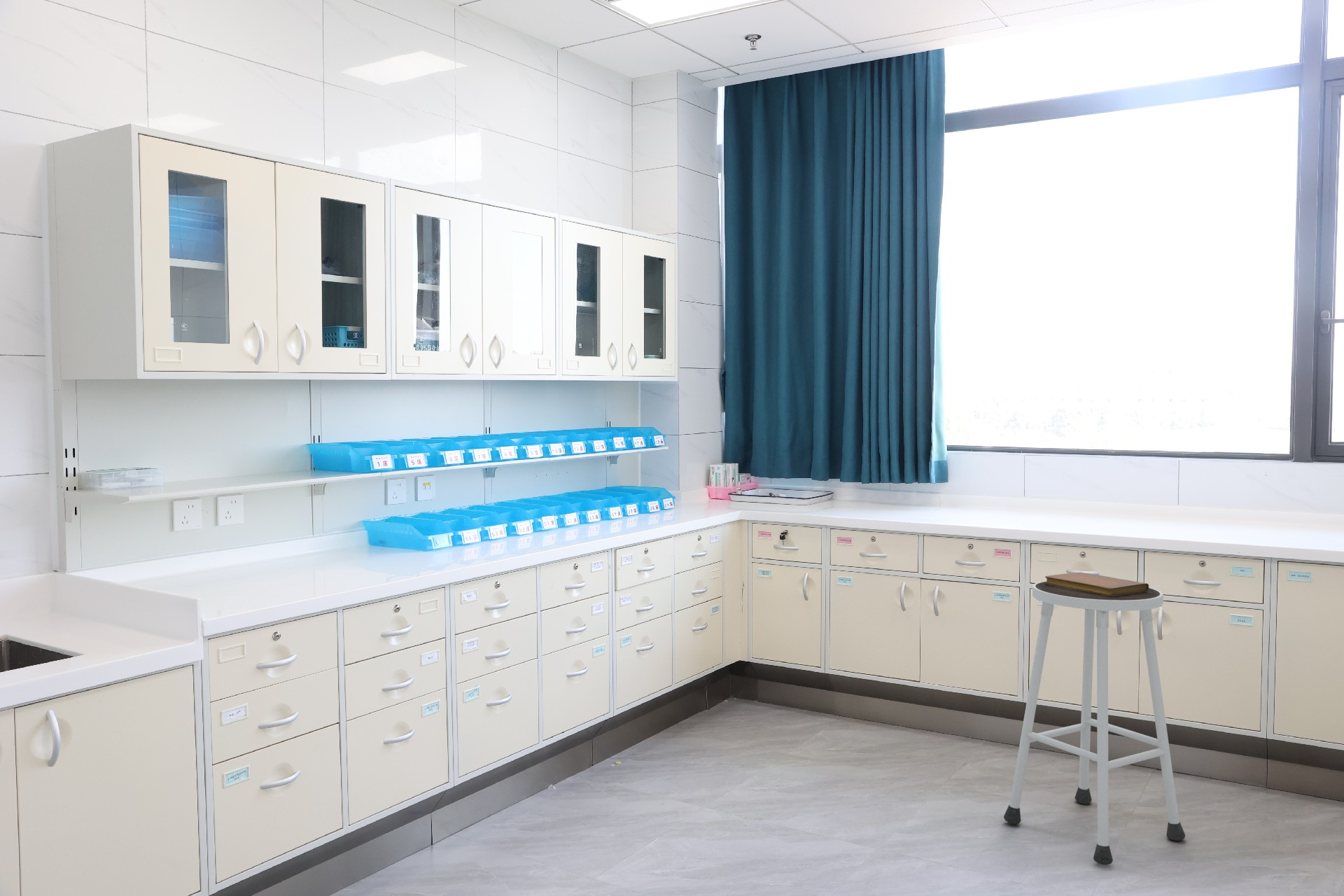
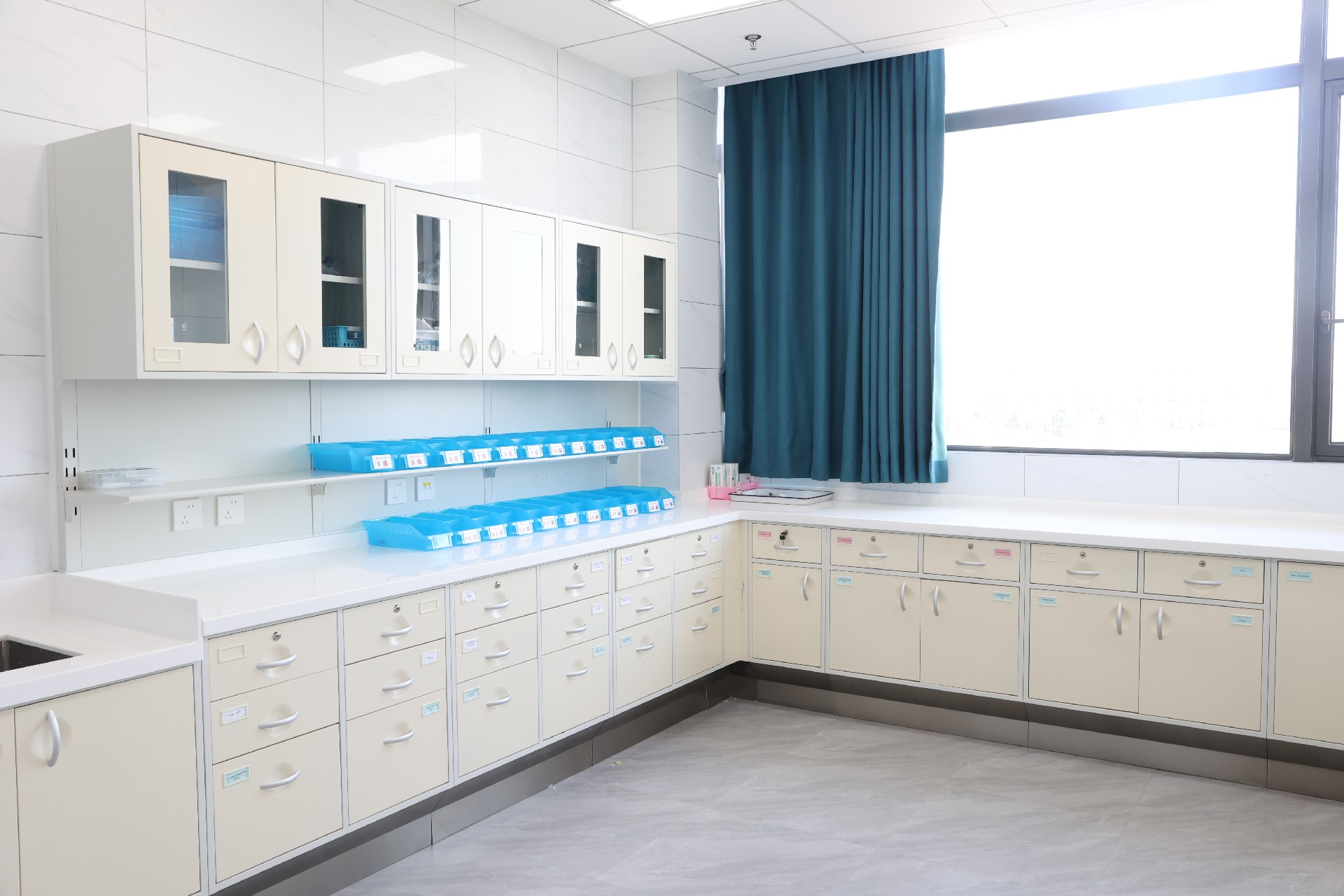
- notebook (1096, 582)
- stool (1097, 710)
